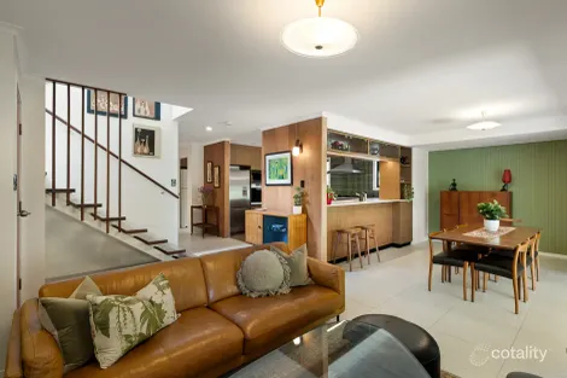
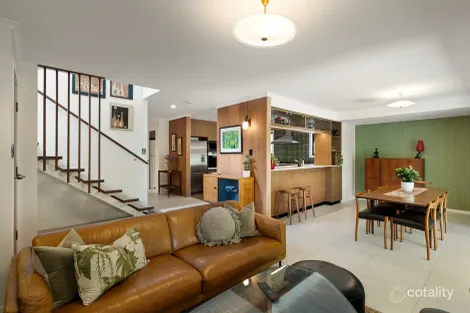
+ remote control (267, 289)
